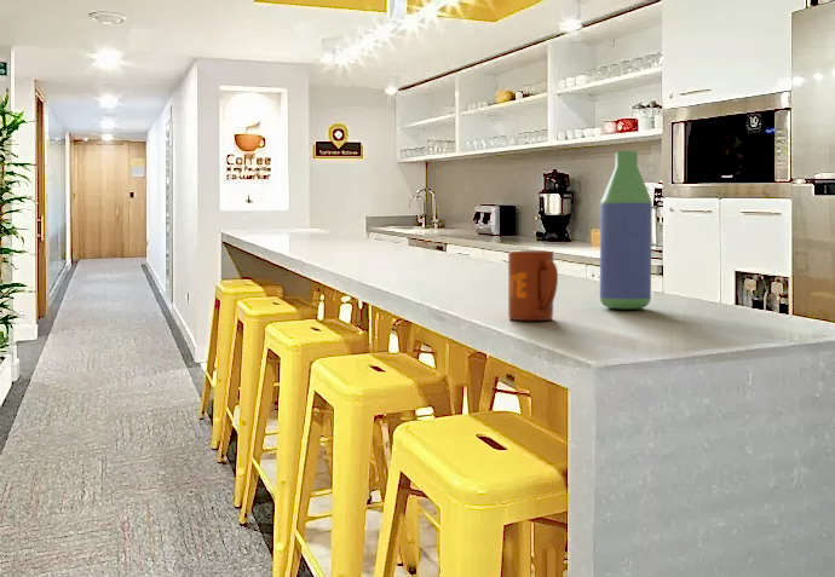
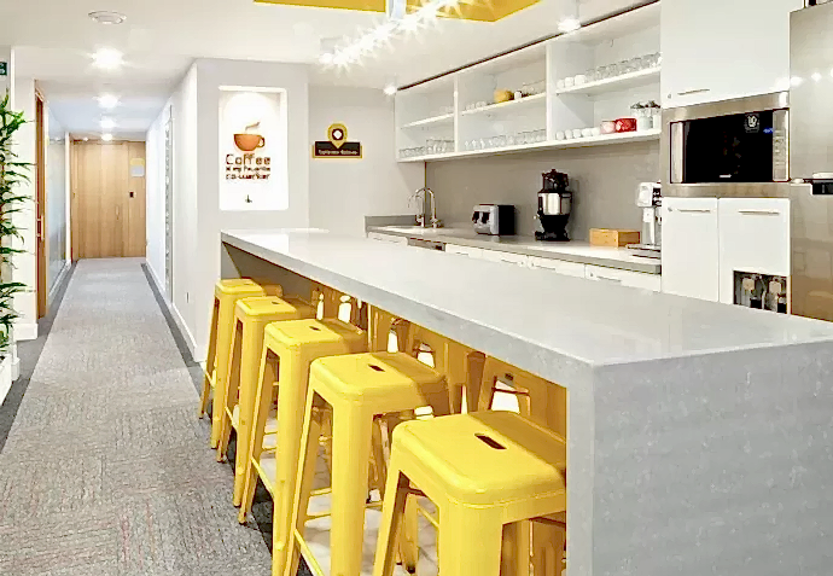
- bottle (626, 230)
- mug (536, 285)
